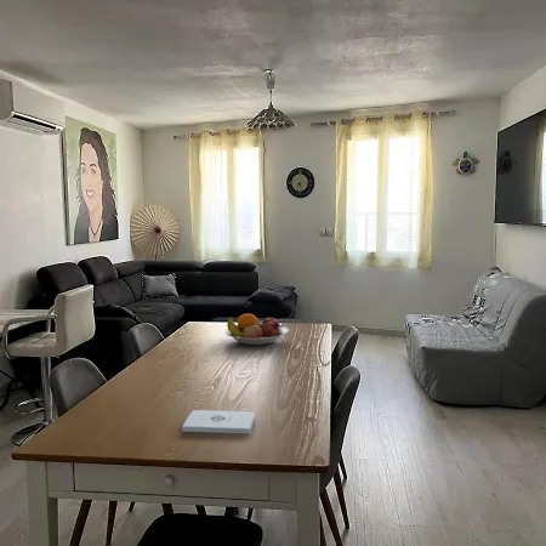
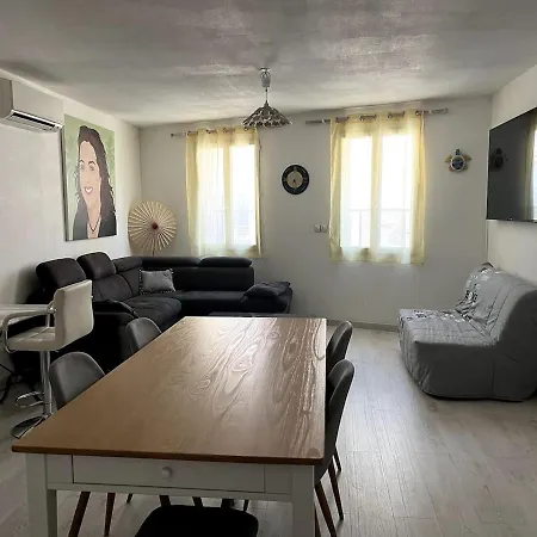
- fruit bowl (256, 326)
- notepad (220, 421)
